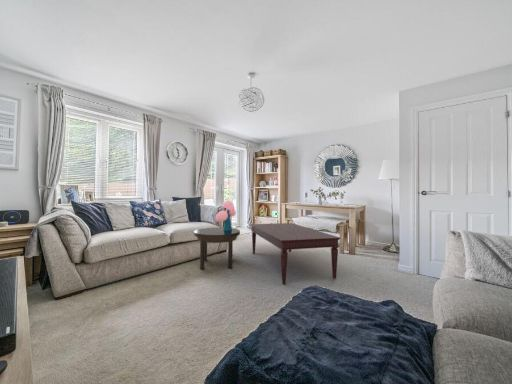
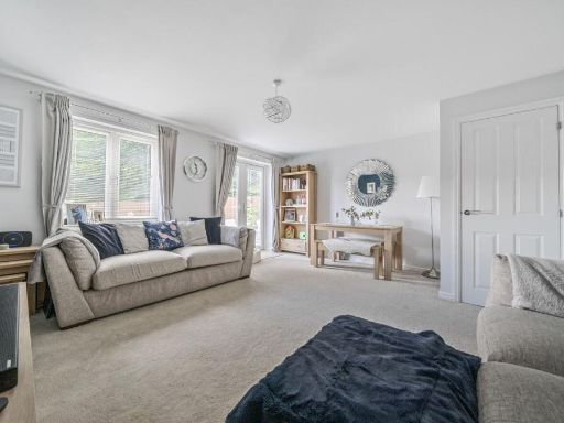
- bouquet (226, 215)
- side table (217, 242)
- coffee table (287, 247)
